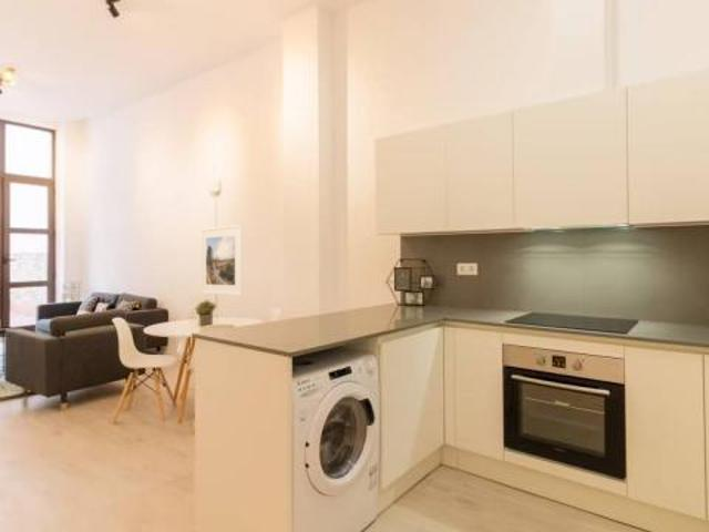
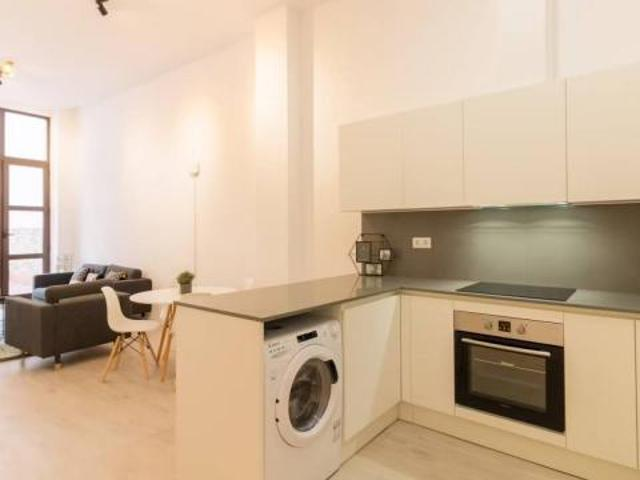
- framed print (220, 260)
